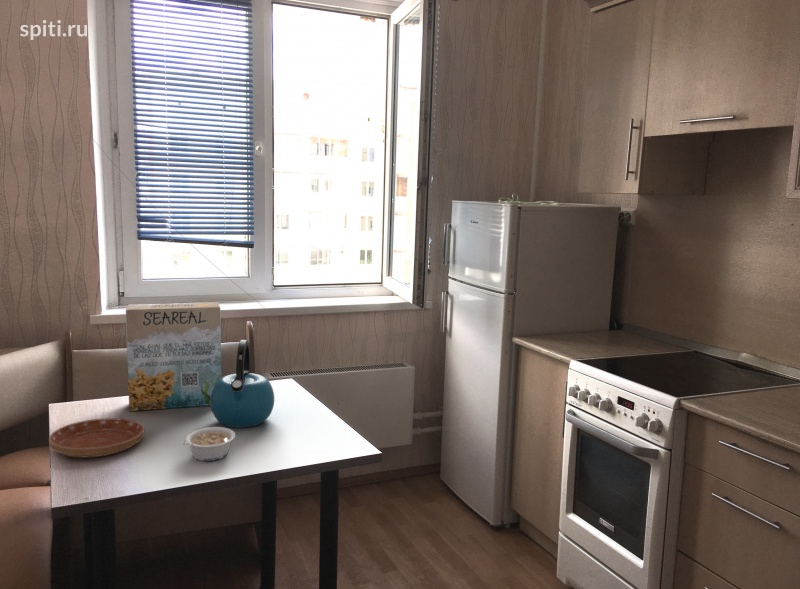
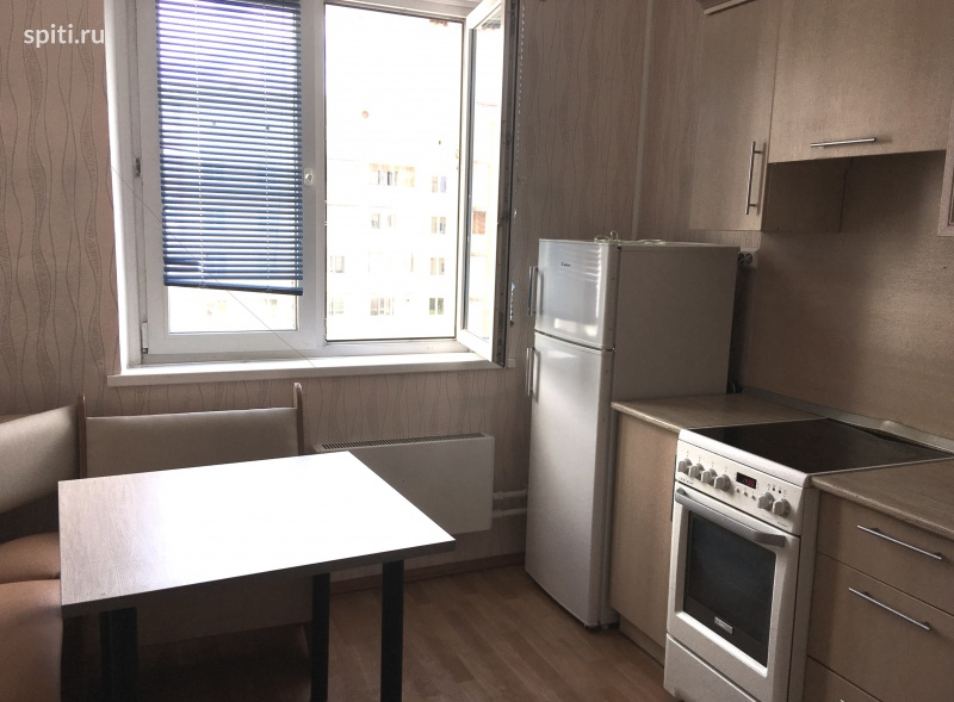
- saucer (98, 438)
- legume (210, 444)
- cereal box (175, 355)
- kettle (242, 382)
